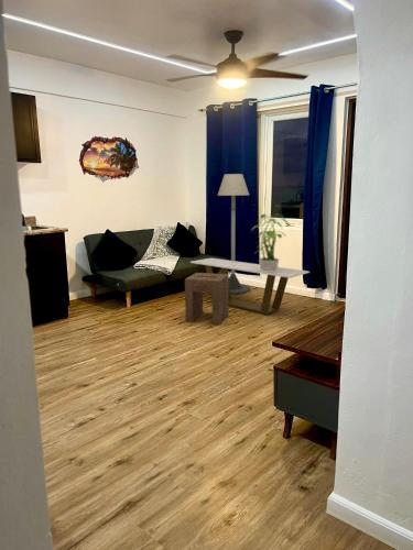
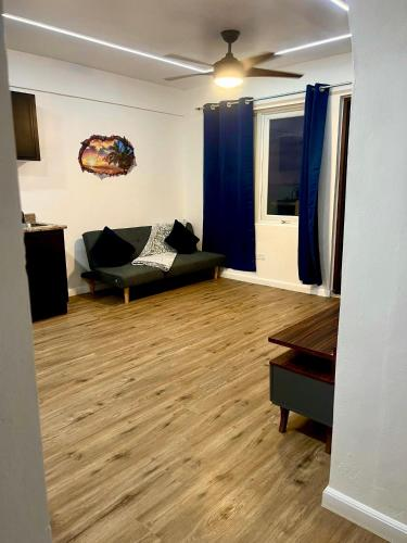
- potted plant (273, 242)
- coffee table (242, 300)
- stool (202, 297)
- floor lamp (232, 233)
